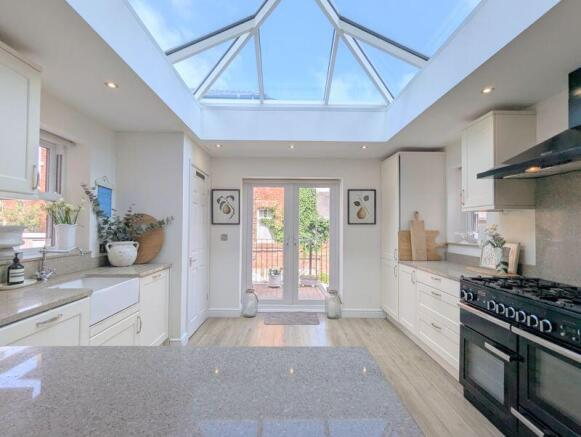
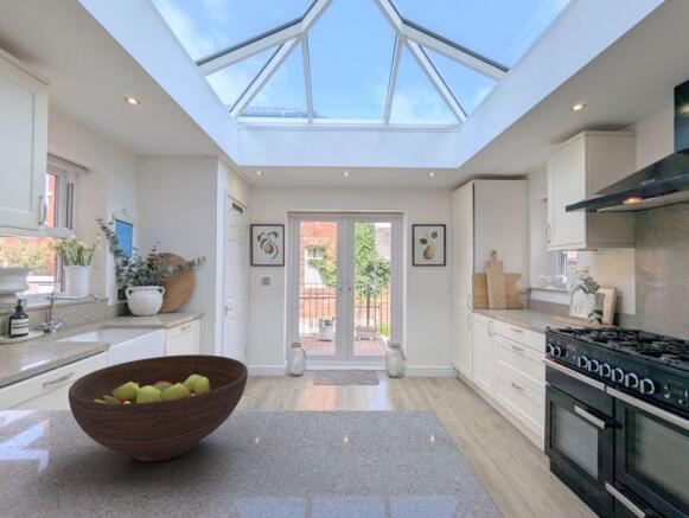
+ fruit bowl (166, 410)
